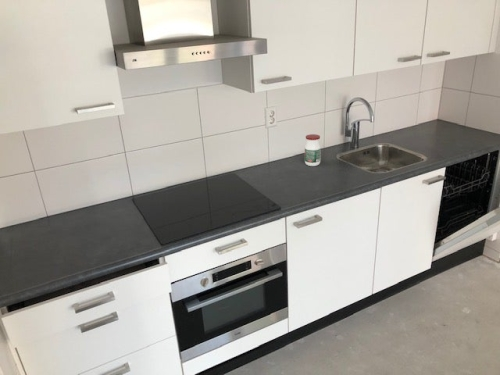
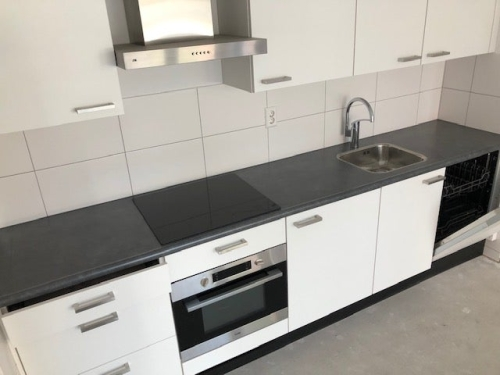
- jar (312, 150)
